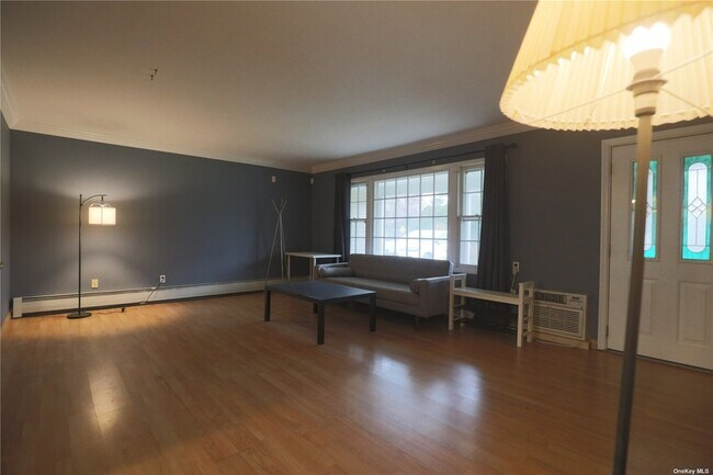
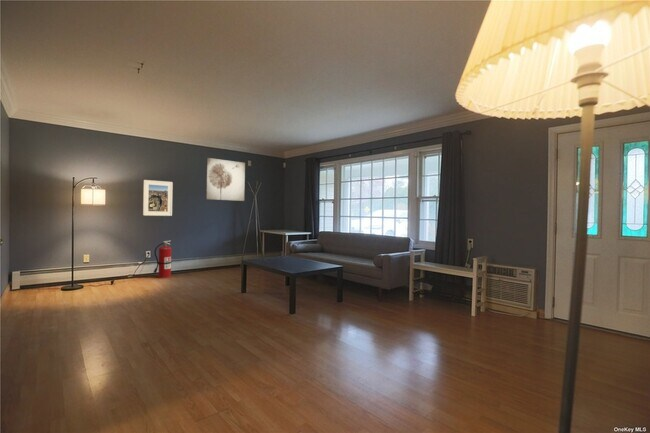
+ wall art (226, 180)
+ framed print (158, 198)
+ fire extinguisher (162, 259)
